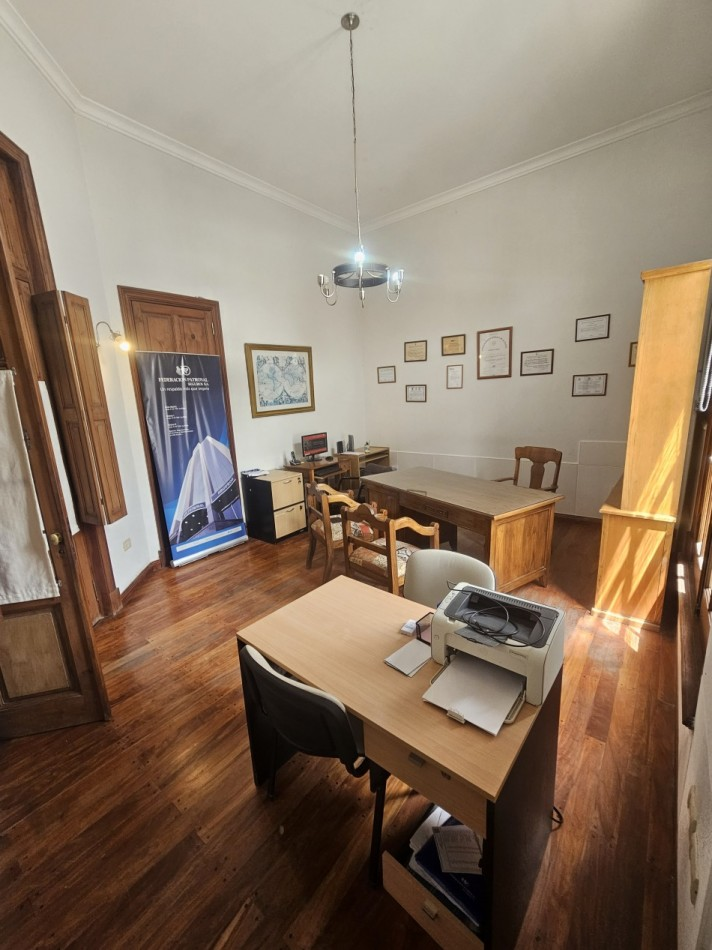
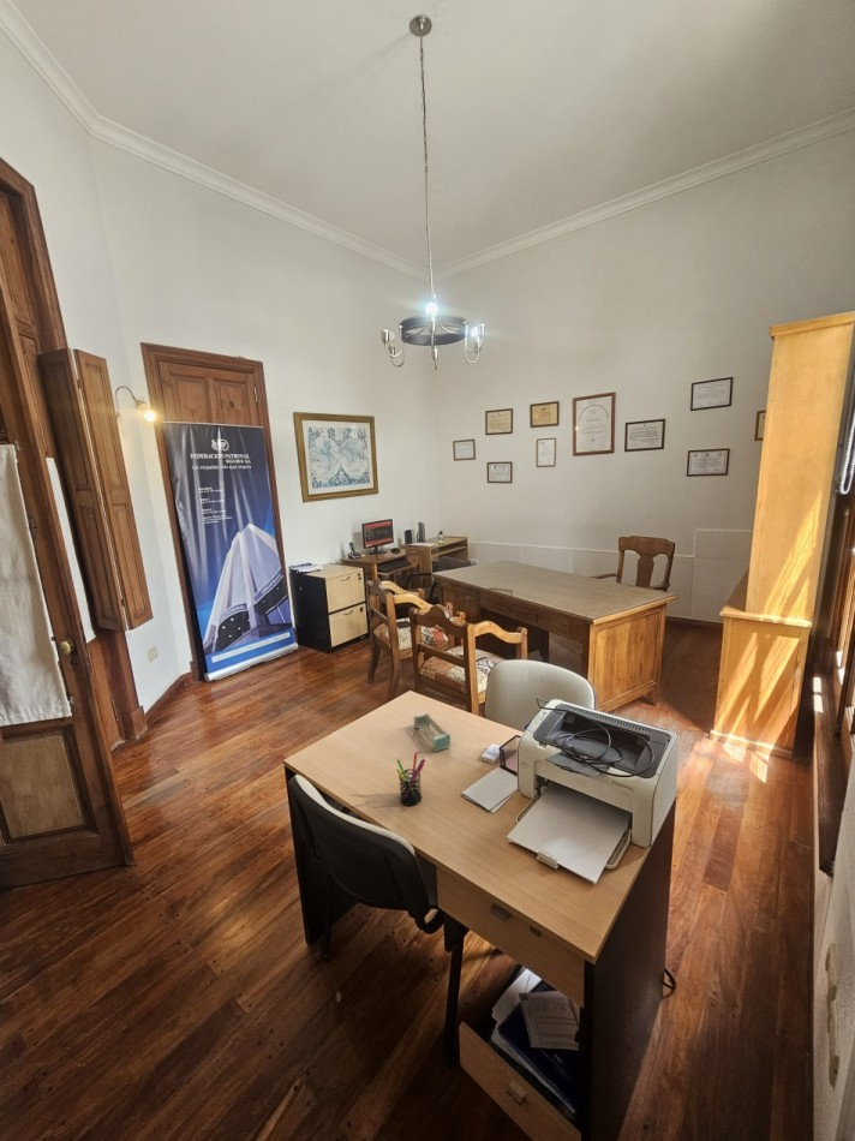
+ pen holder (408, 777)
+ shelf (431, 730)
